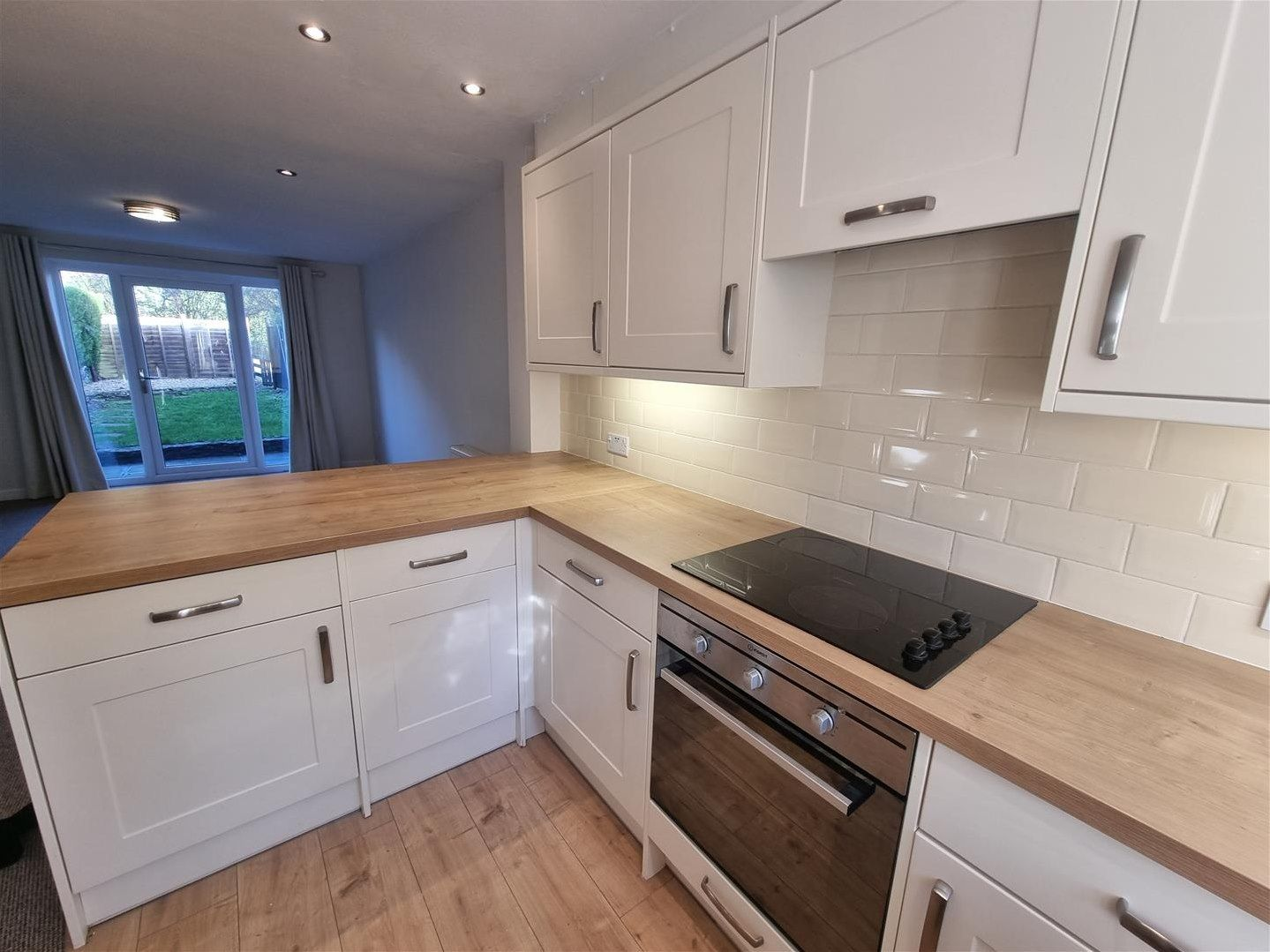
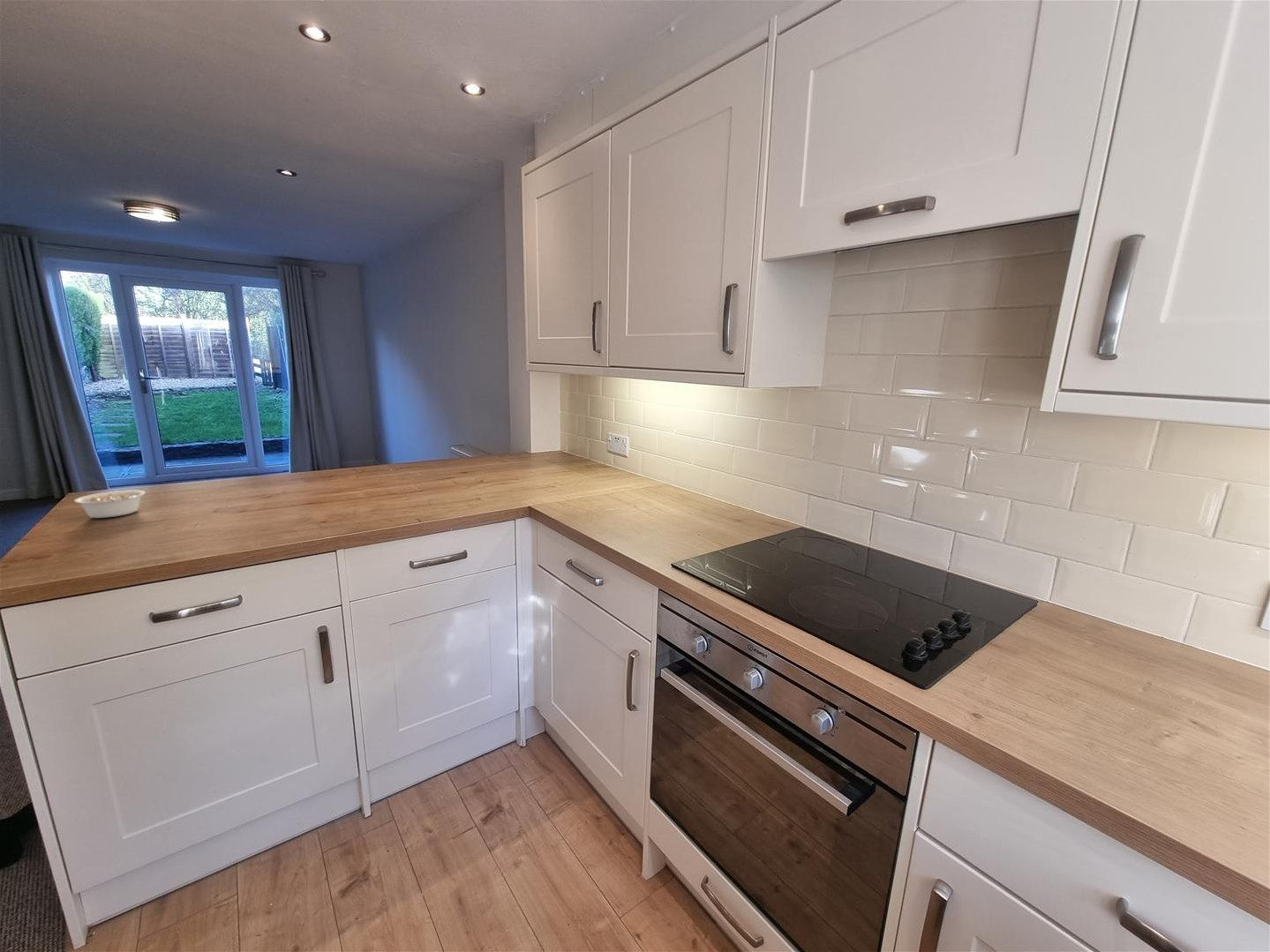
+ legume (115, 502)
